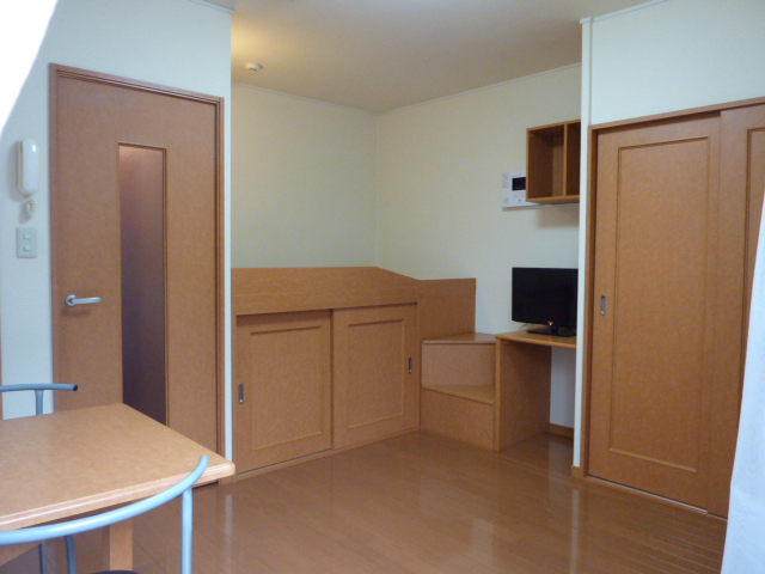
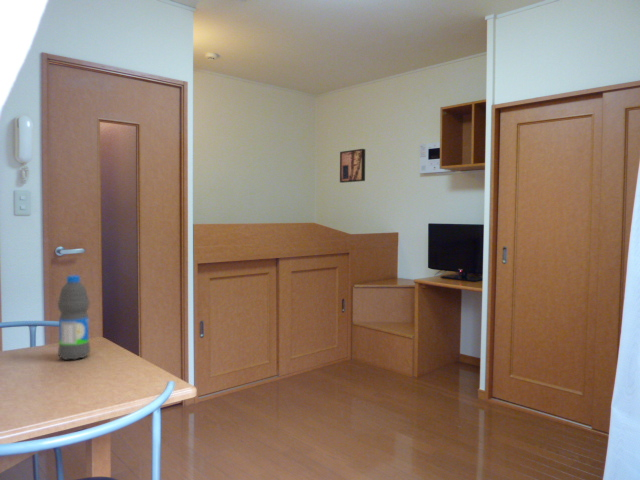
+ wall art (352, 166)
+ water bottle (74, 316)
